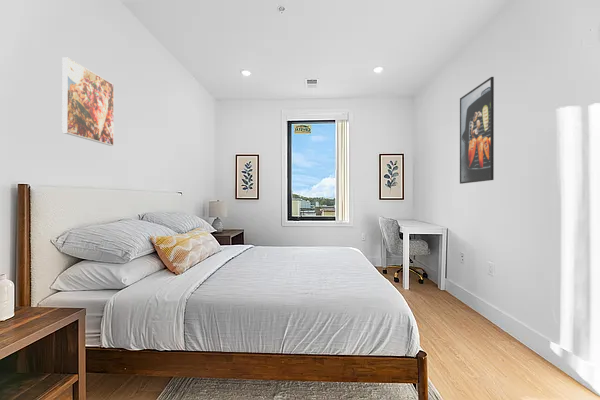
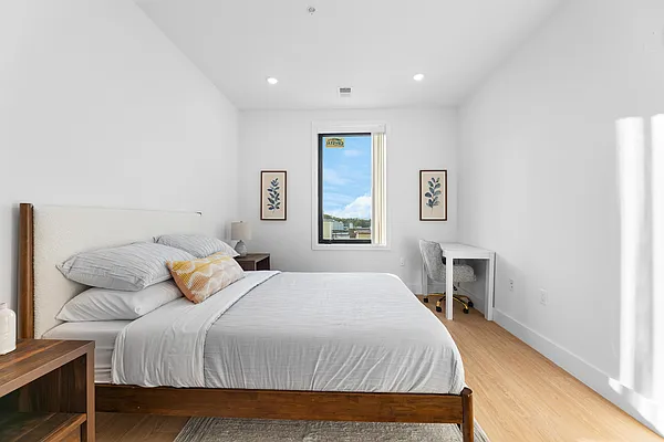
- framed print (90, 106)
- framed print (475, 135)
